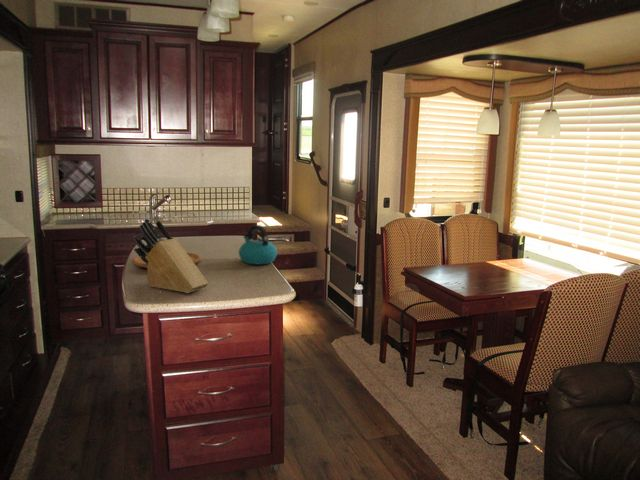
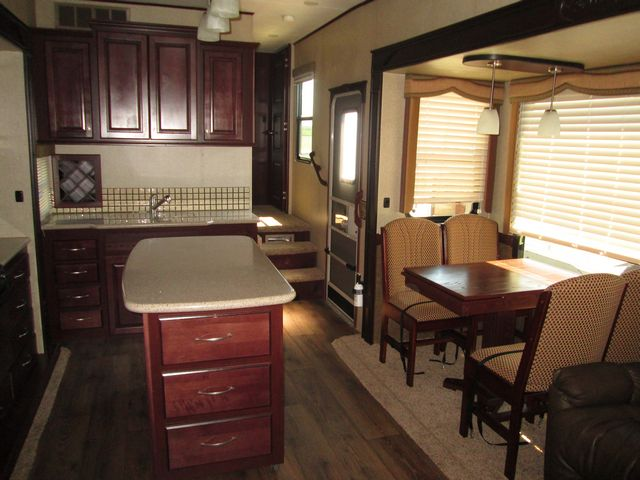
- knife block (169, 253)
- cutting board (186, 252)
- kettle (256, 243)
